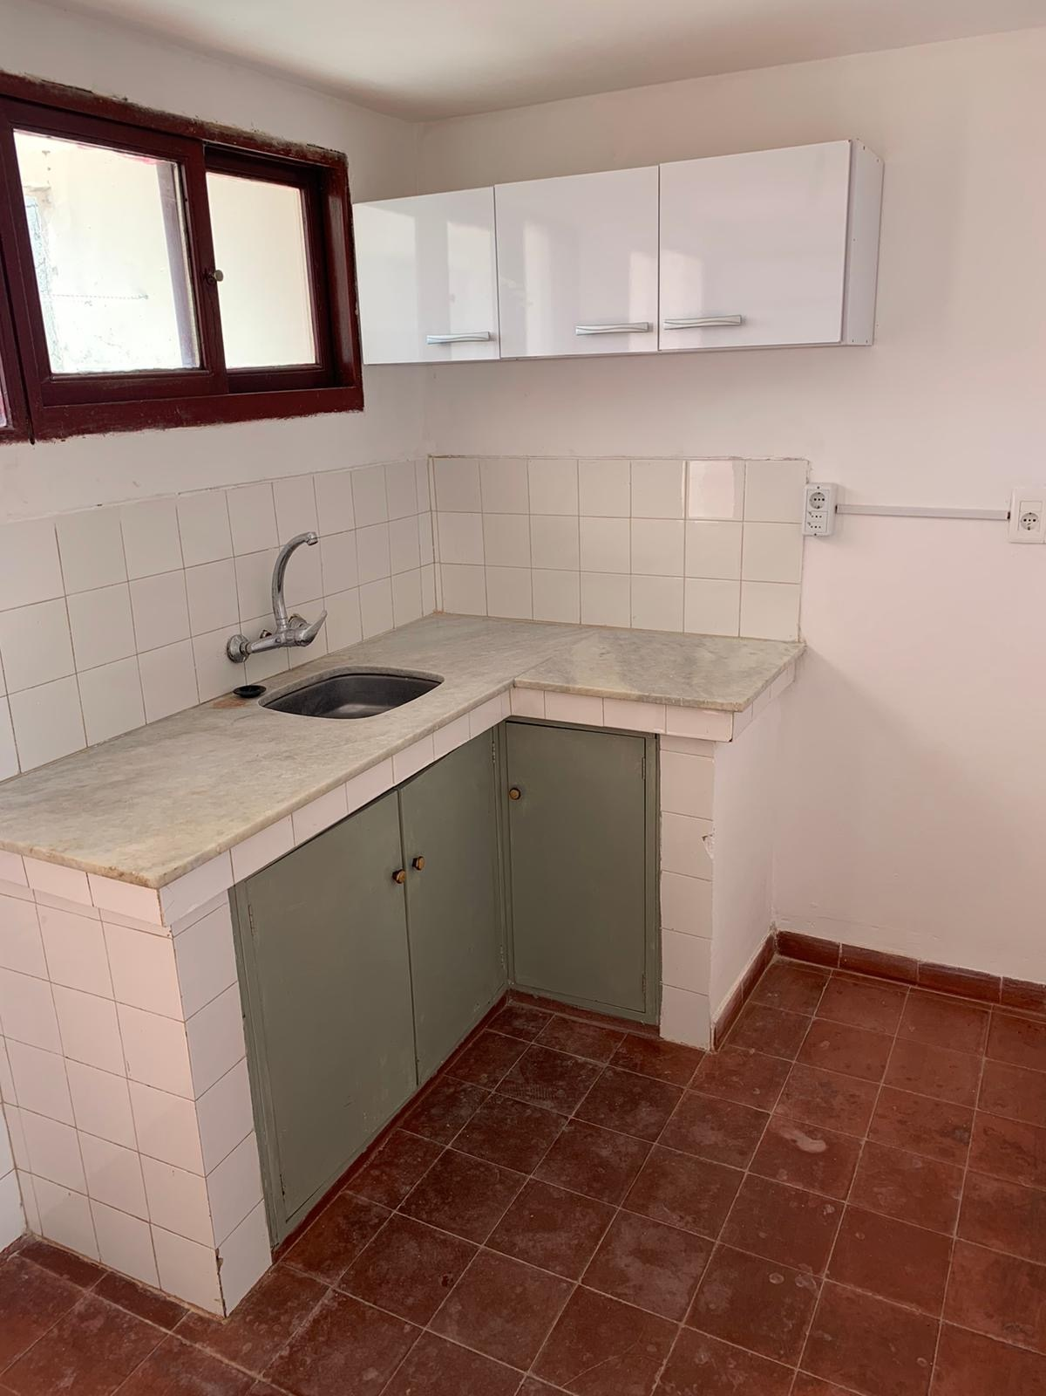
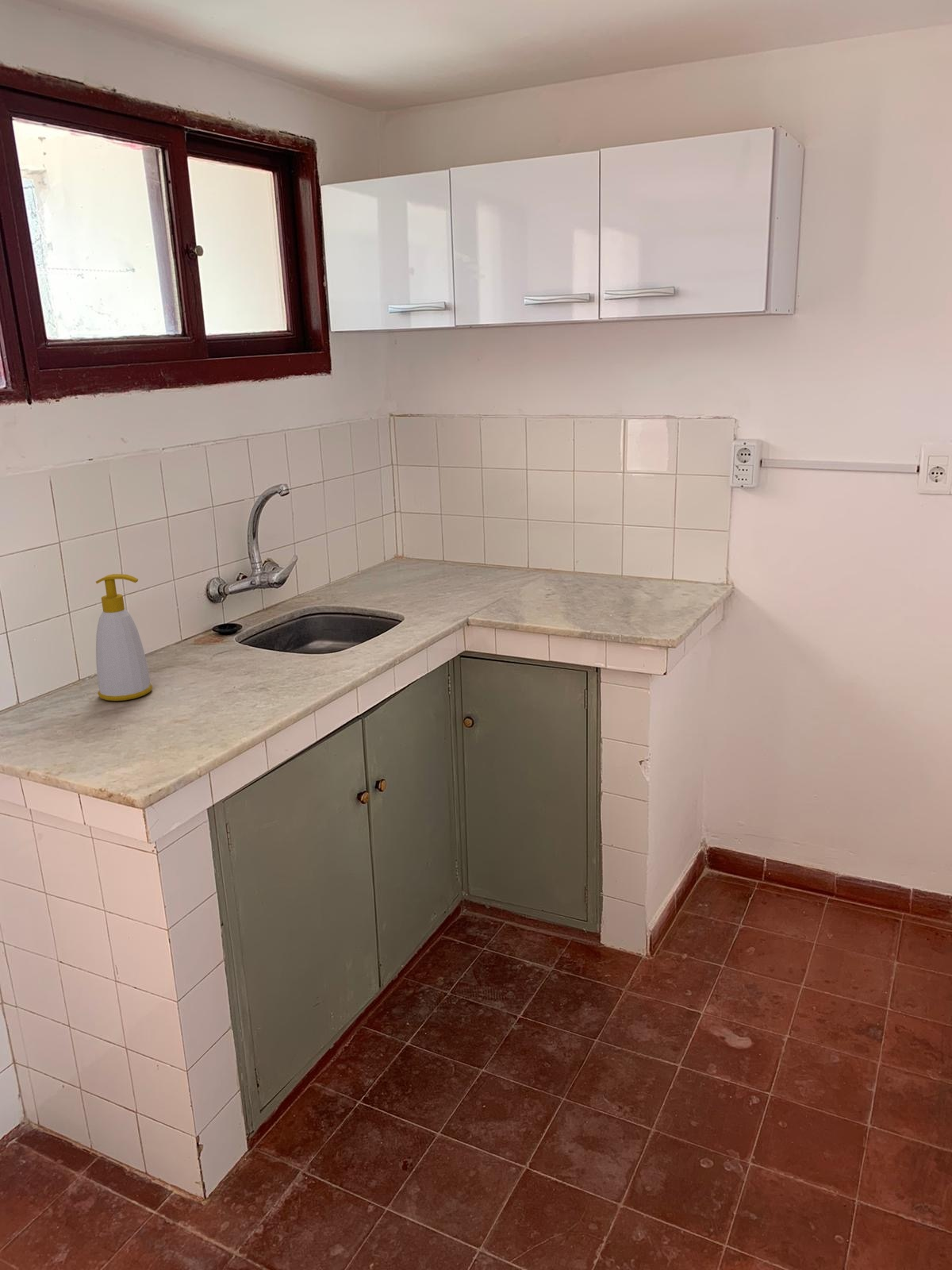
+ soap bottle (117, 635)
